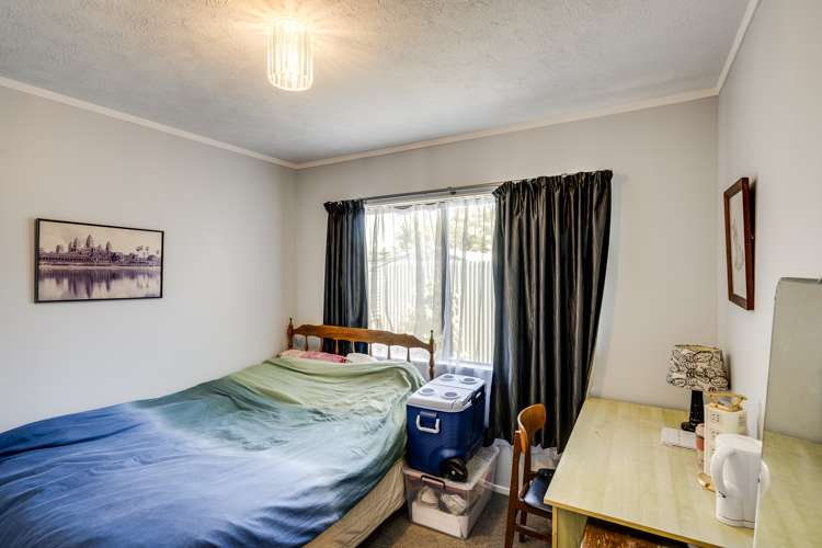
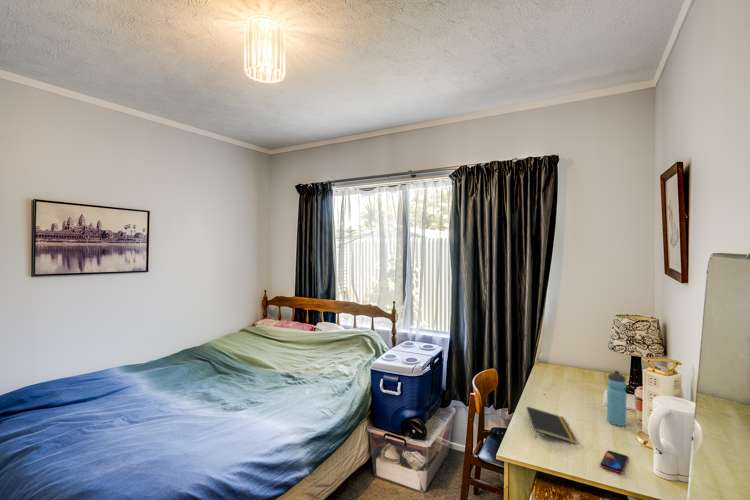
+ water bottle (616, 396)
+ notepad (549, 423)
+ smartphone (614, 461)
